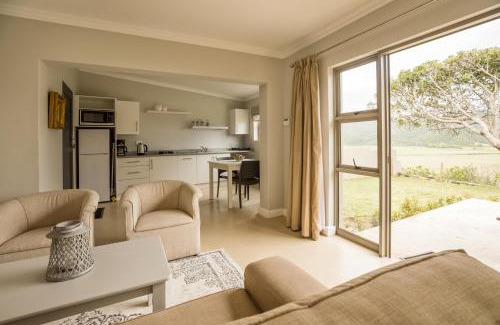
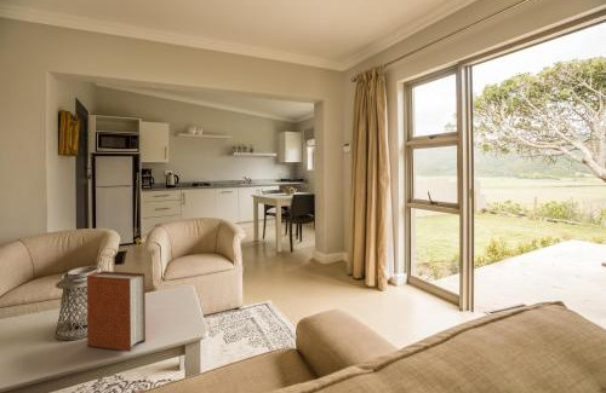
+ book (115, 308)
